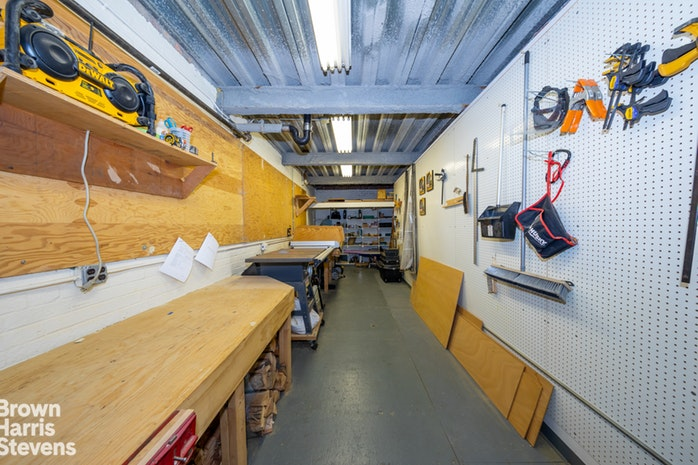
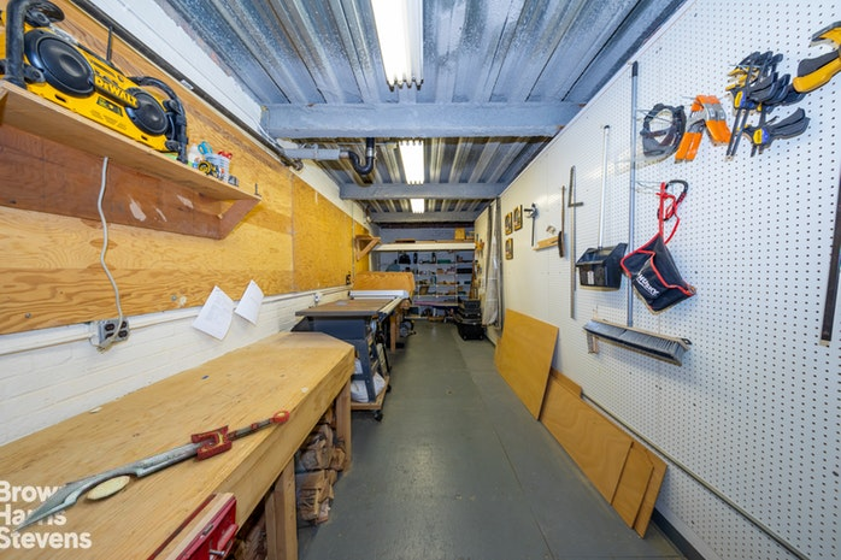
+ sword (189, 448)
